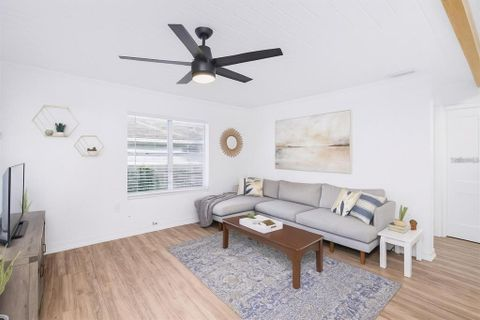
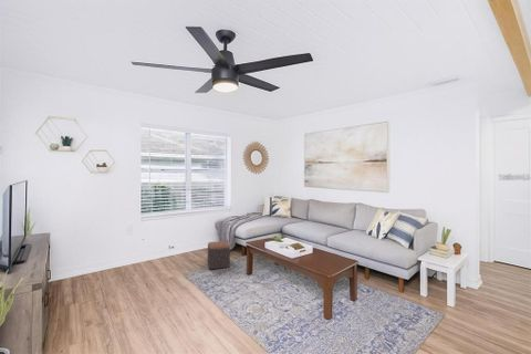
+ footstool (218, 253)
